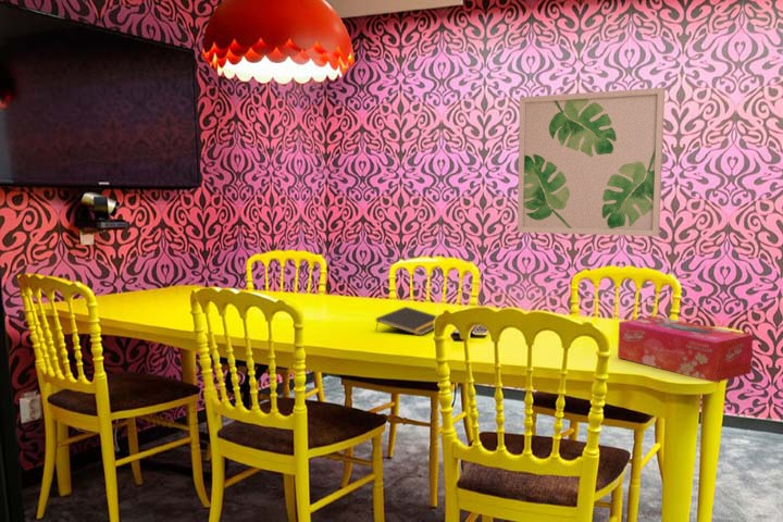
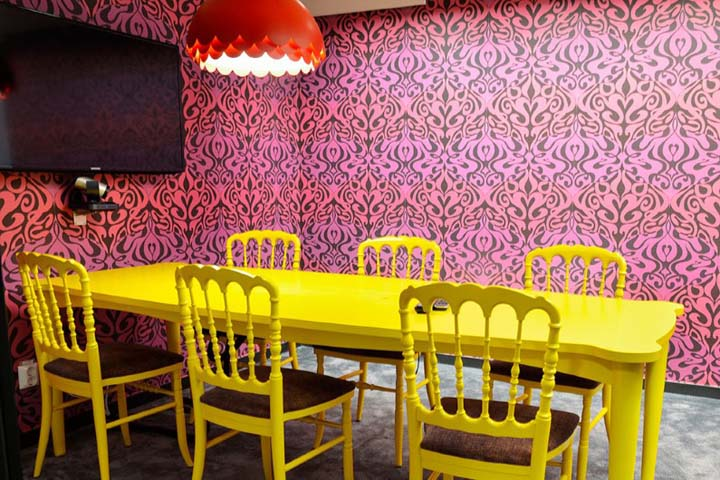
- tissue box (682, 346)
- wall art (586, 164)
- notepad (412, 320)
